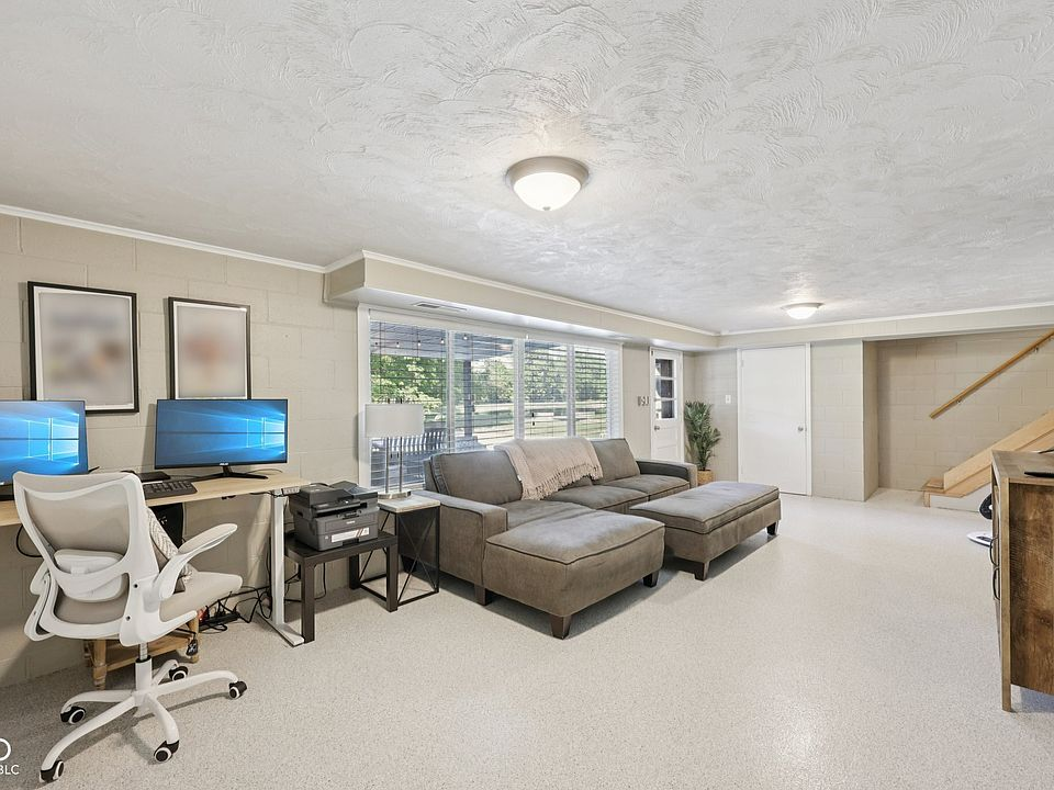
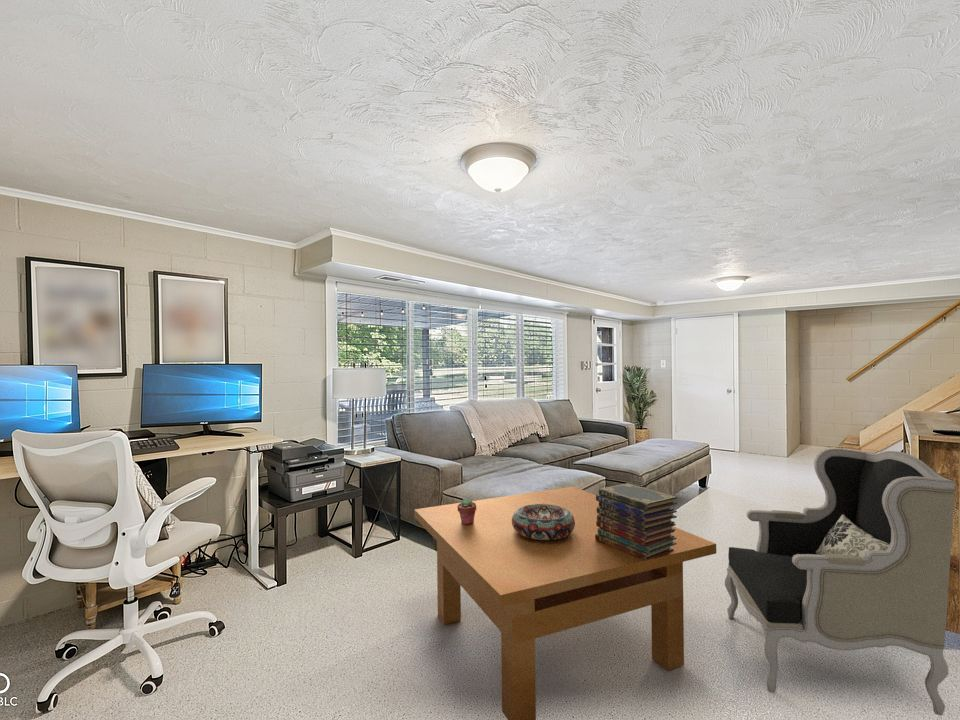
+ armchair (822, 554)
+ potted succulent (467, 509)
+ table (548, 581)
+ decorative bowl (543, 521)
+ book stack (635, 518)
